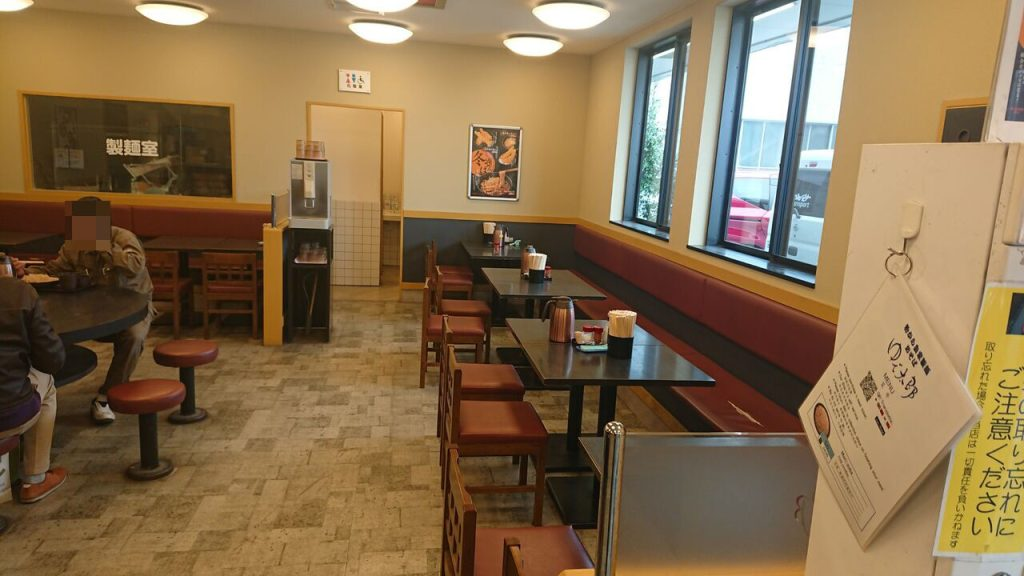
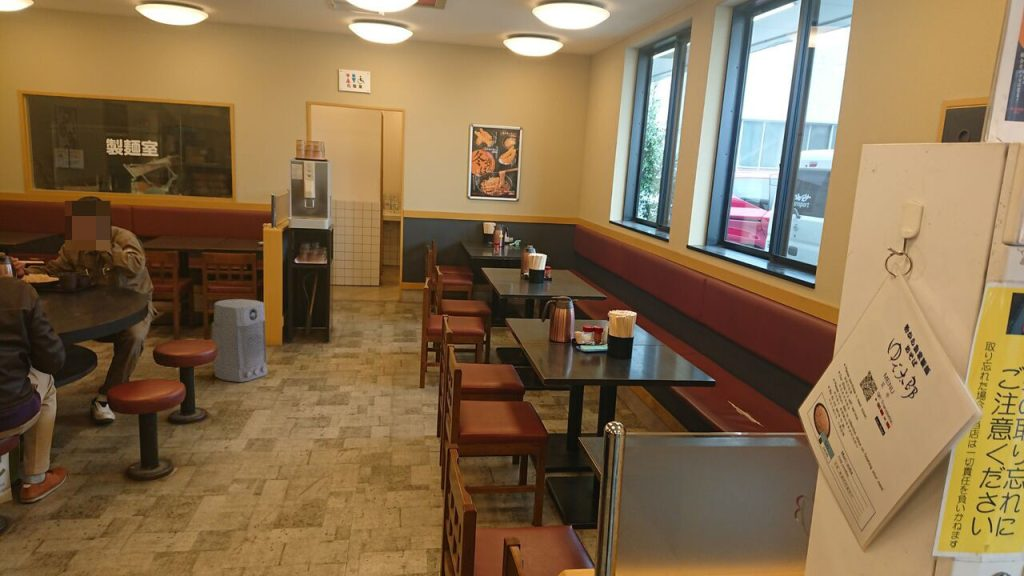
+ air purifier (238, 338)
